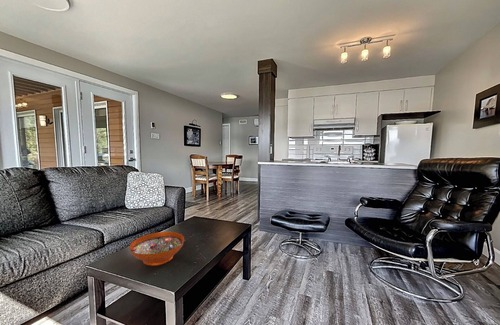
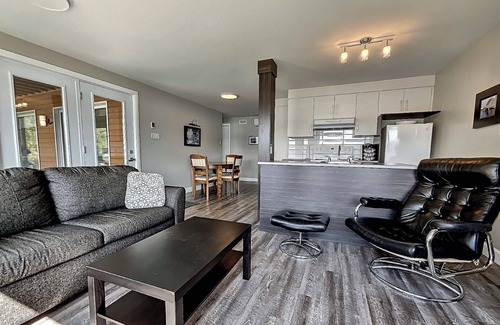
- decorative bowl (158, 249)
